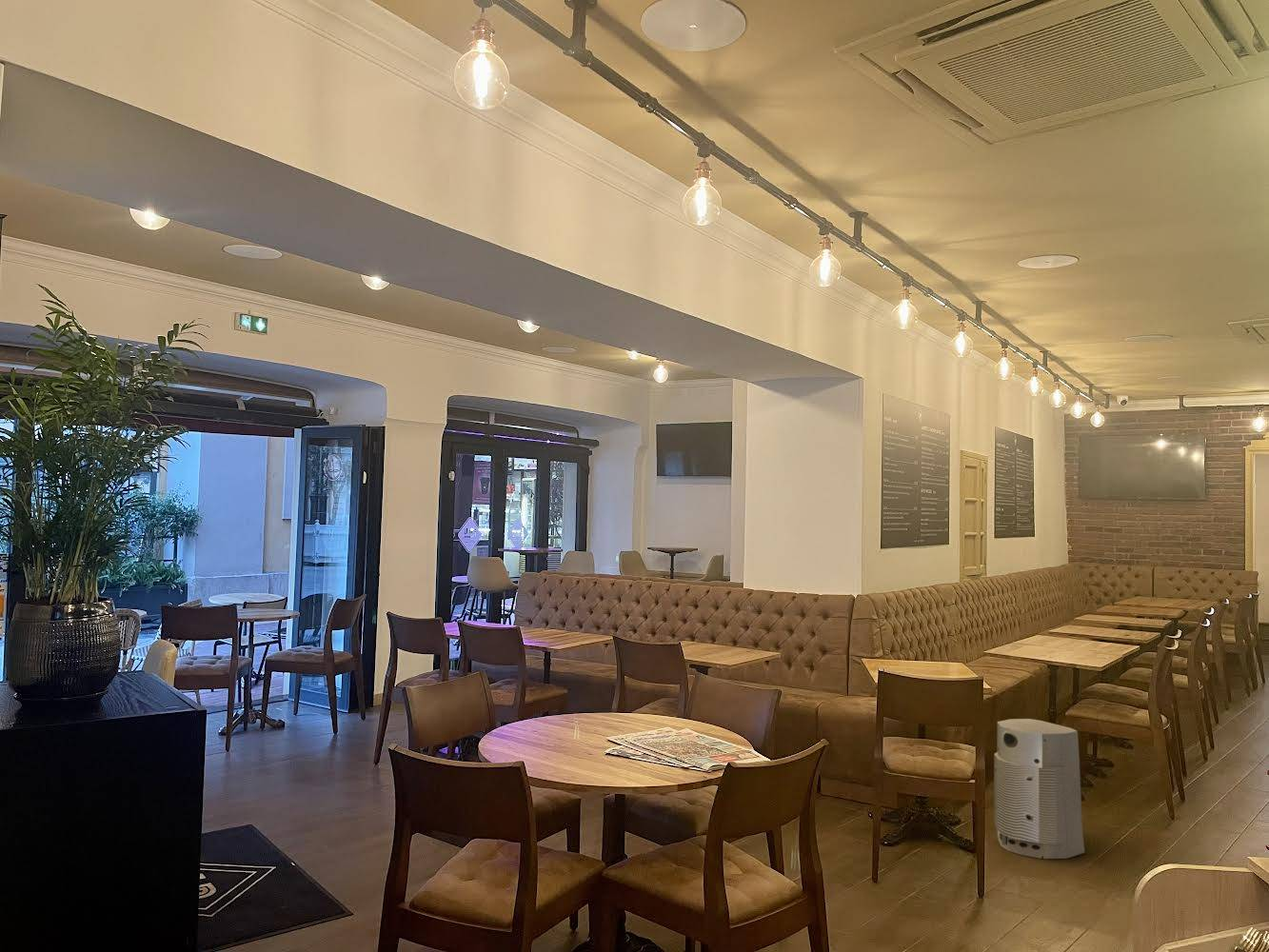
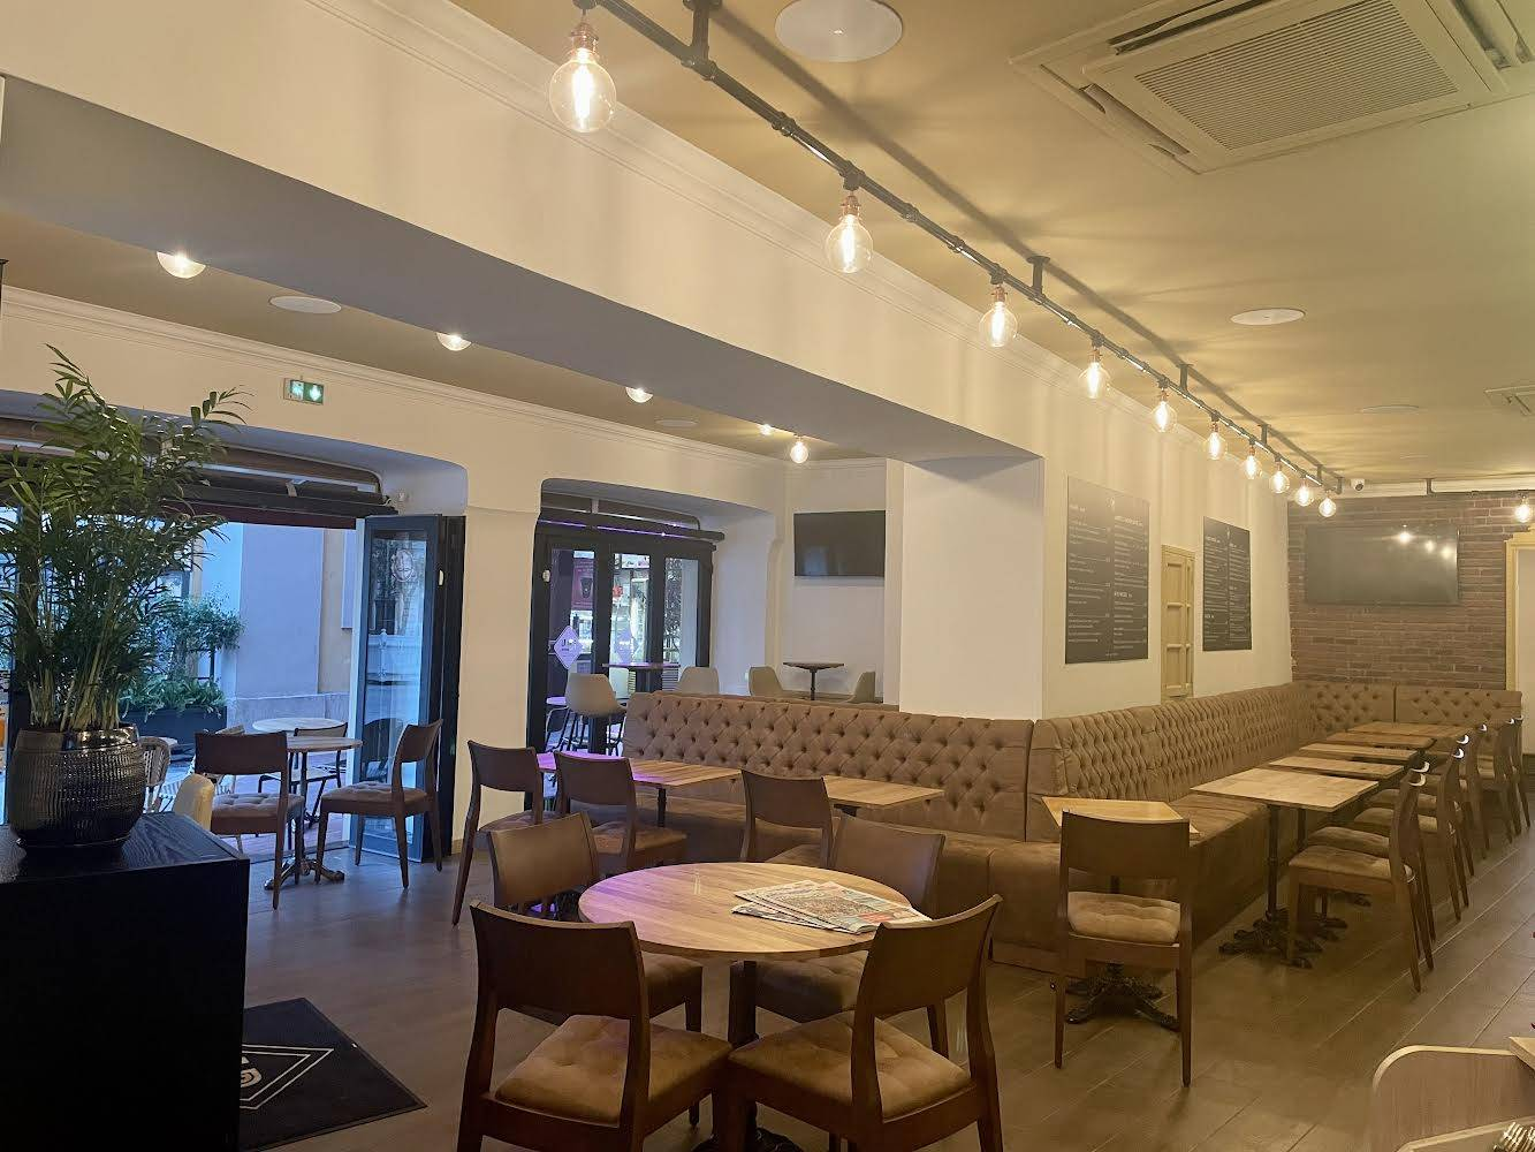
- air purifier (1035, 785)
